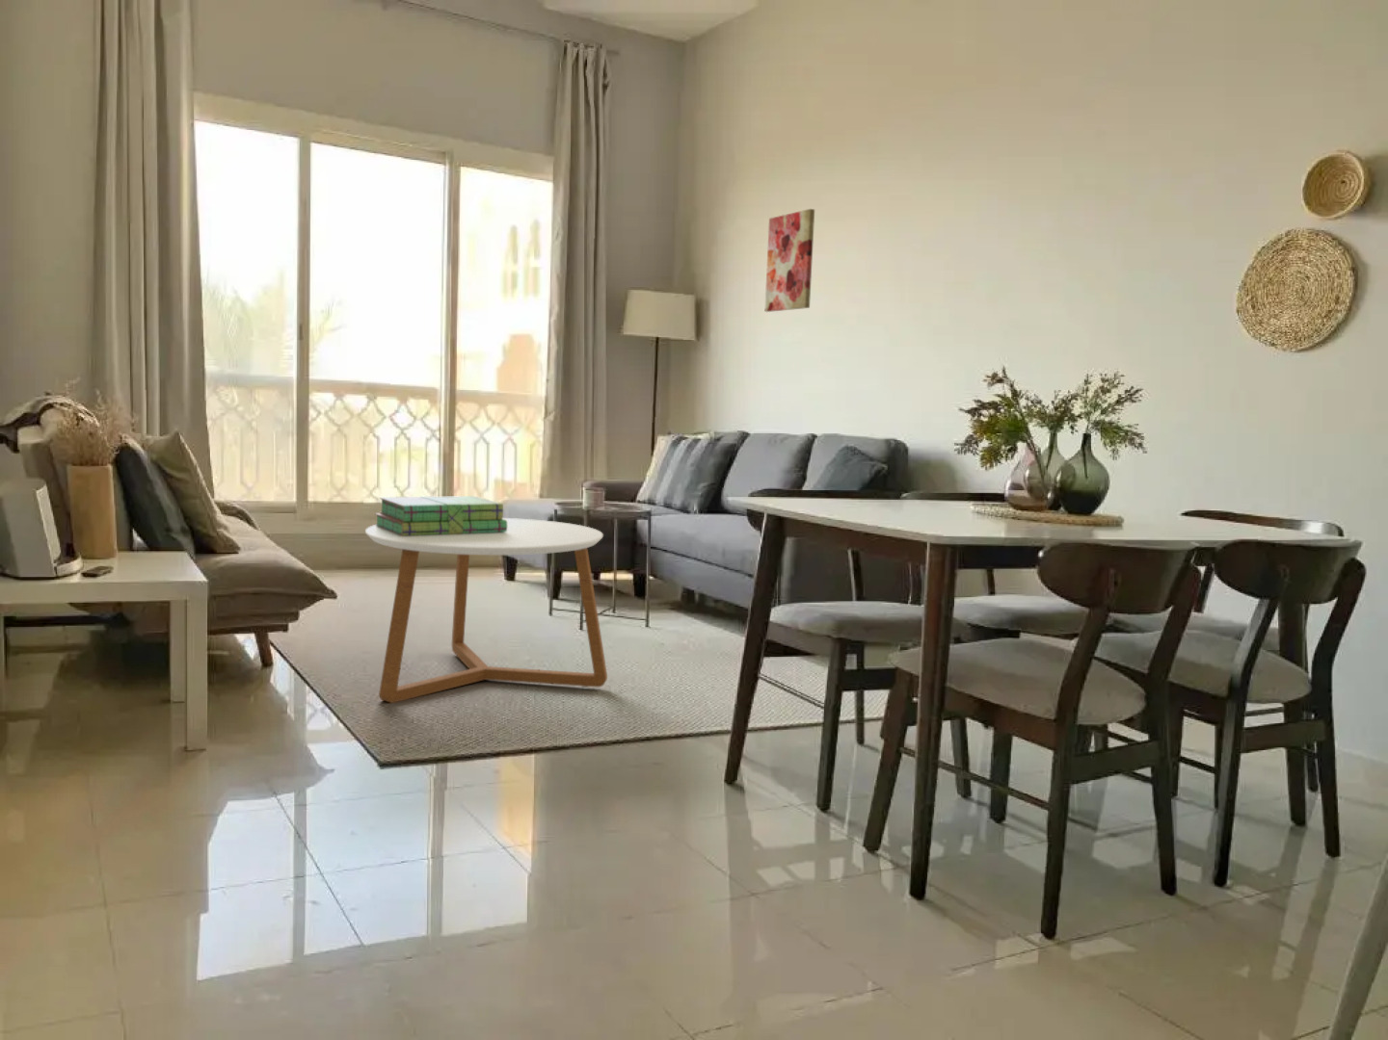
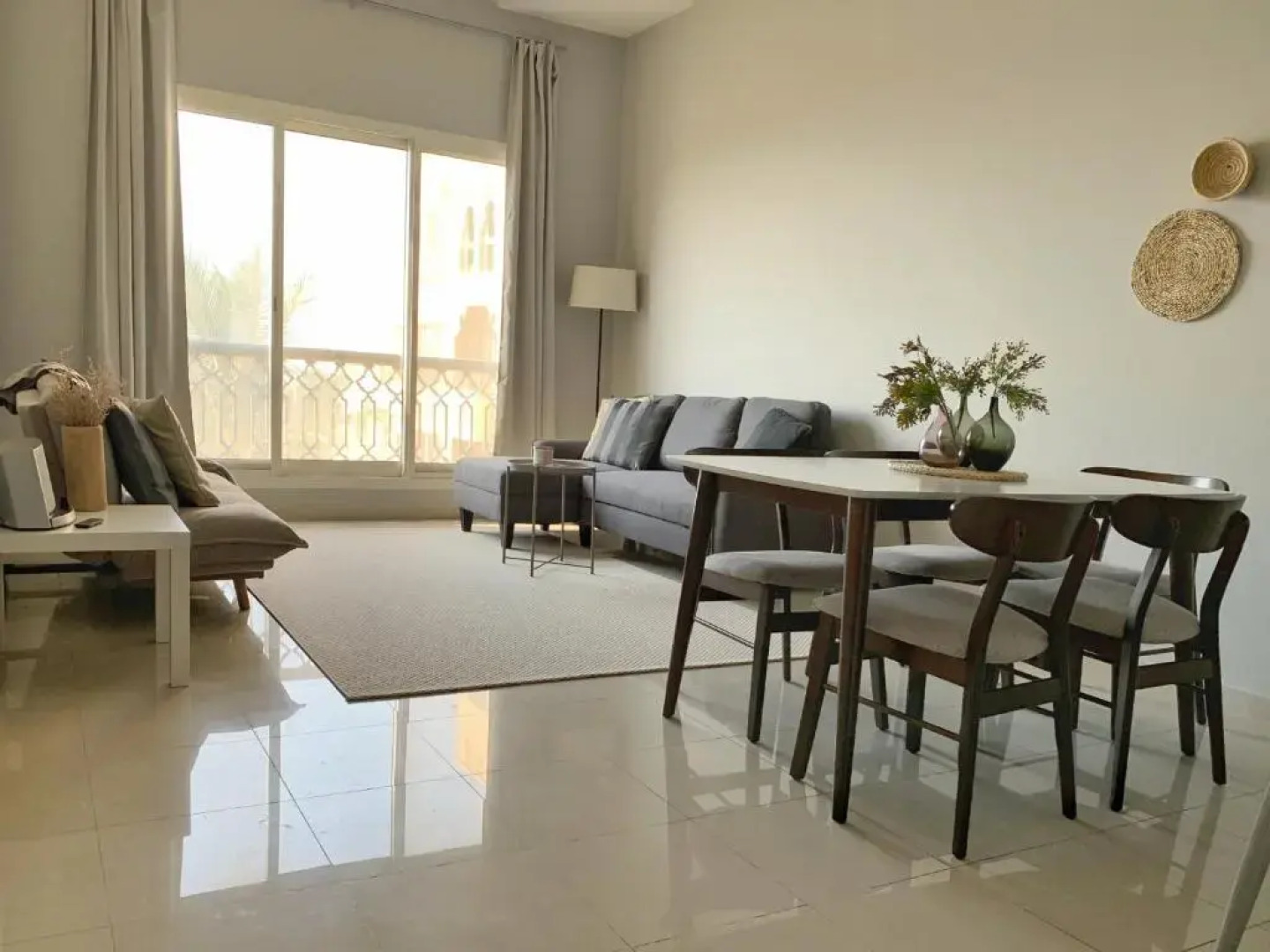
- stack of books (440, 513)
- coffee table (466, 605)
- wall art (788, 262)
